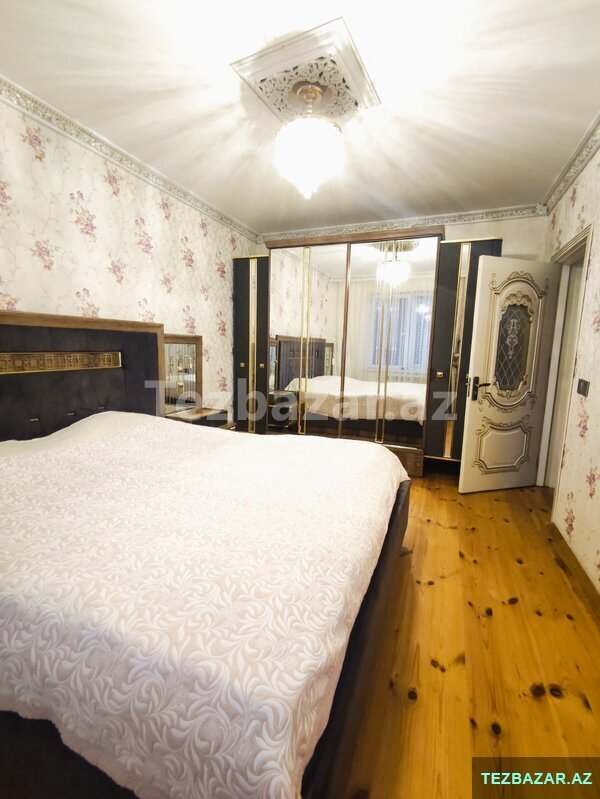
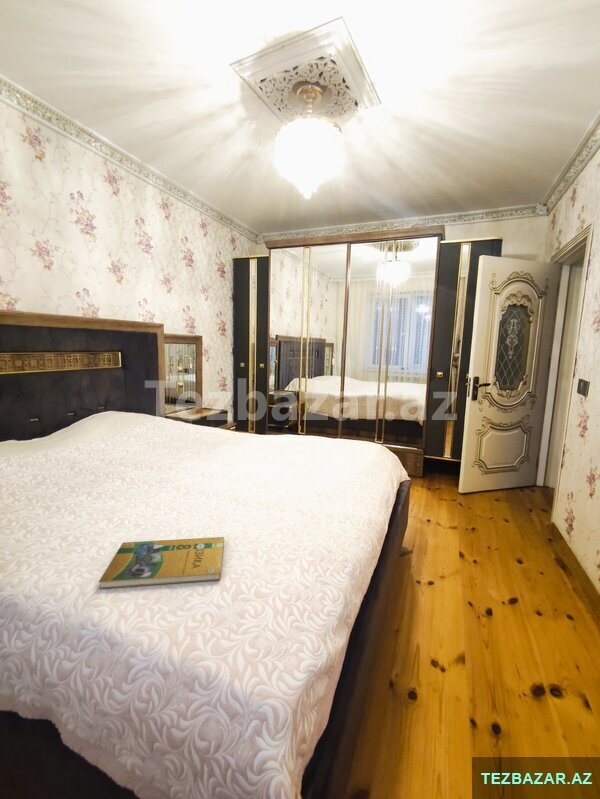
+ booklet (168, 559)
